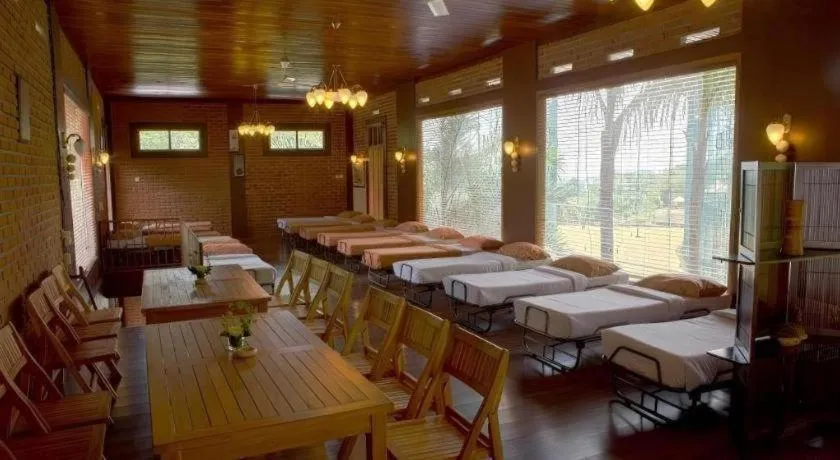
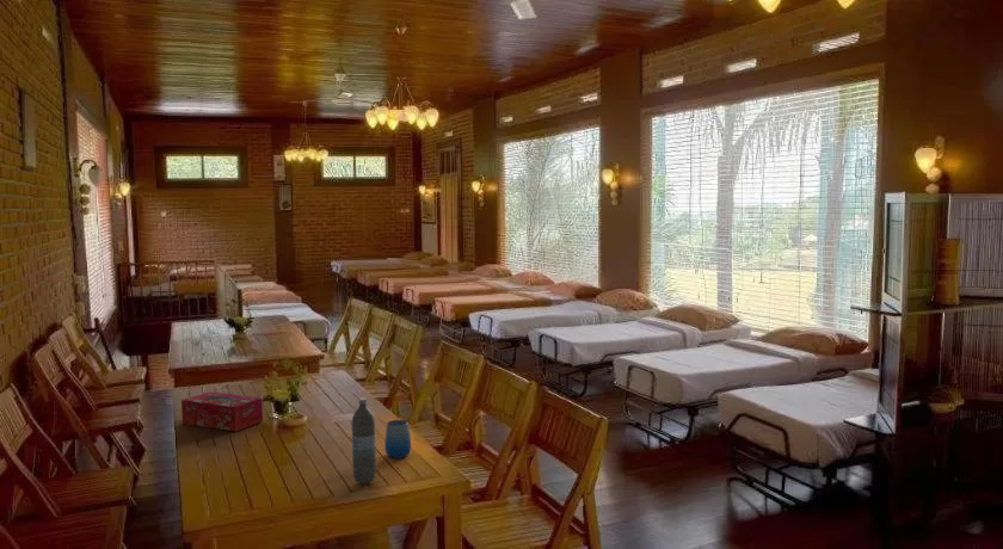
+ tissue box (222, 411)
+ water bottle (363, 440)
+ cup (398, 438)
